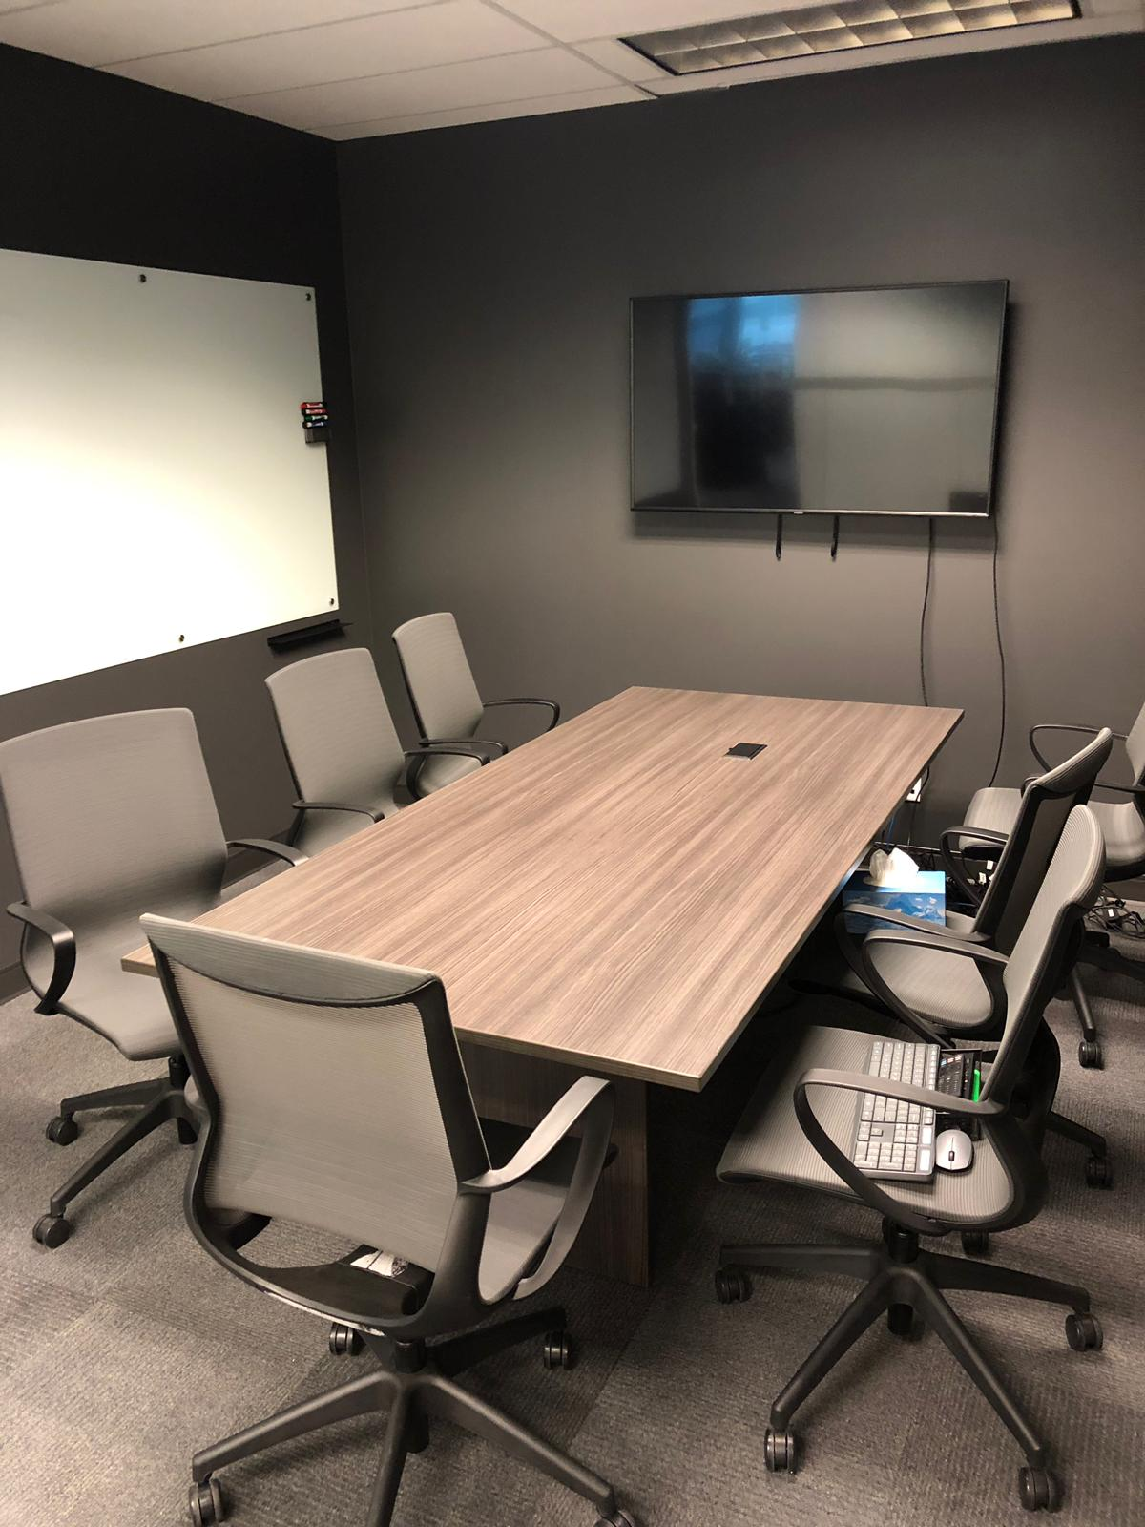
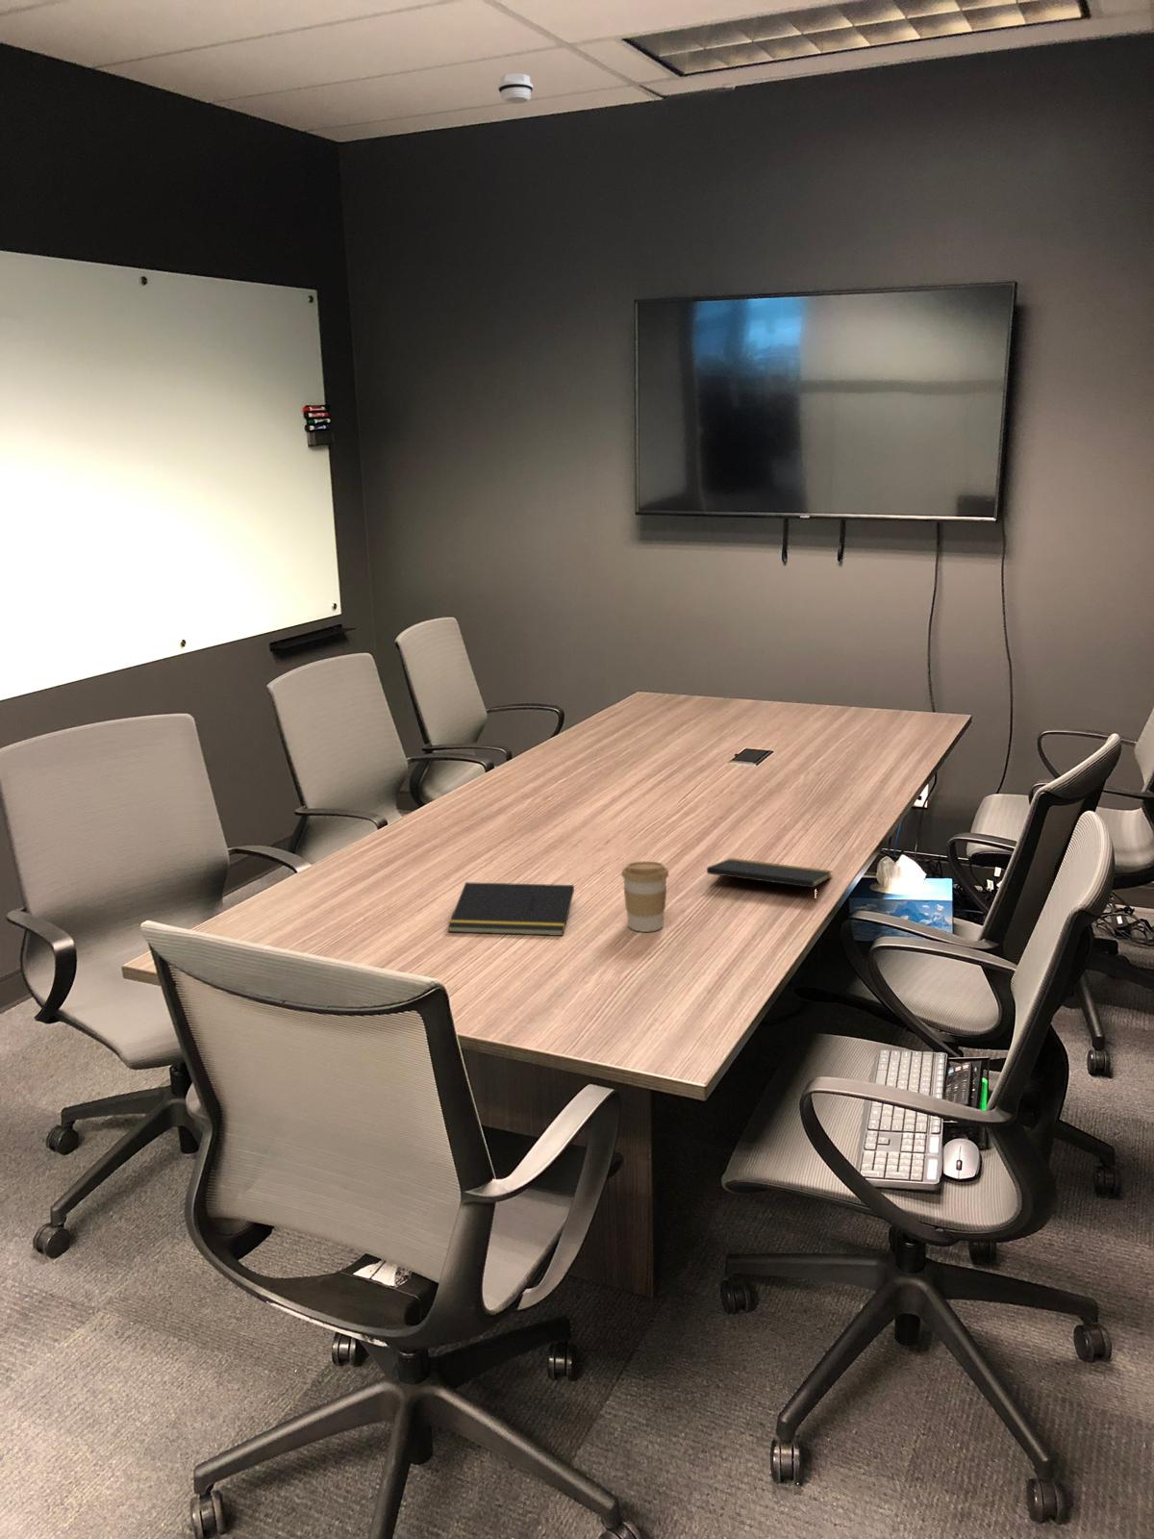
+ coffee cup (645, 893)
+ smoke detector (515, 88)
+ notepad (770, 871)
+ notepad (512, 908)
